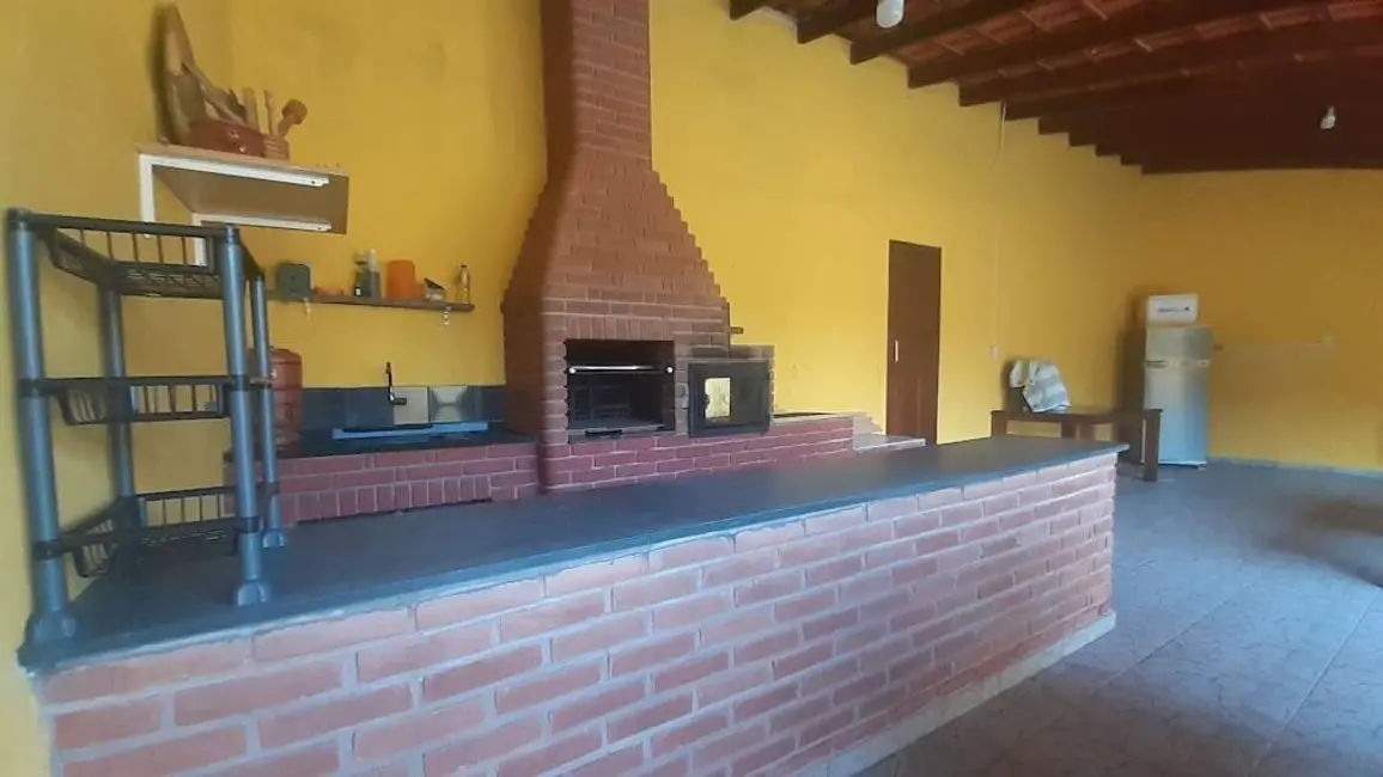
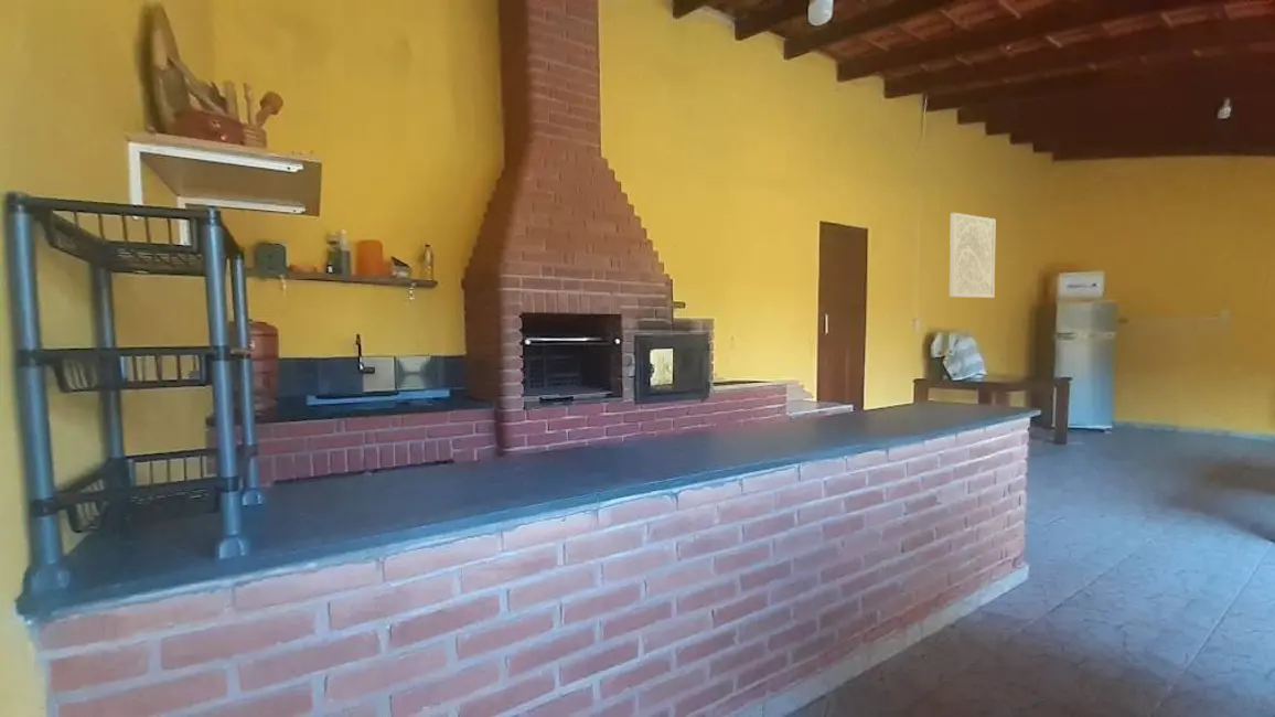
+ wall art (973, 256)
